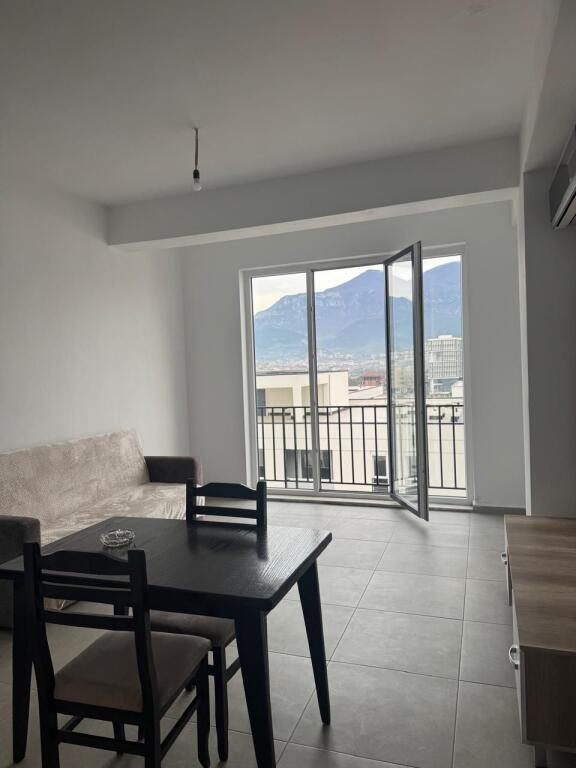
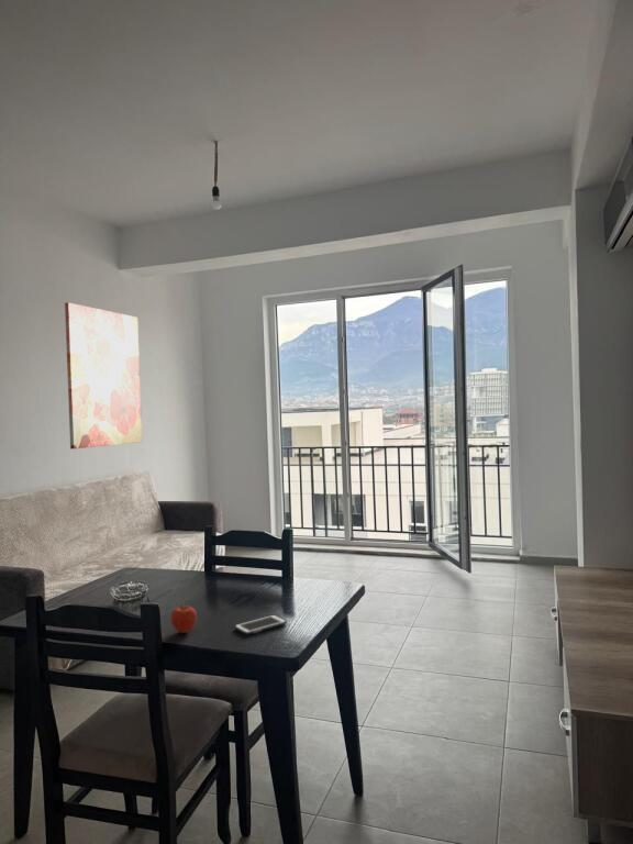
+ cell phone (260, 624)
+ wall art (106, 378)
+ fruit (184, 618)
